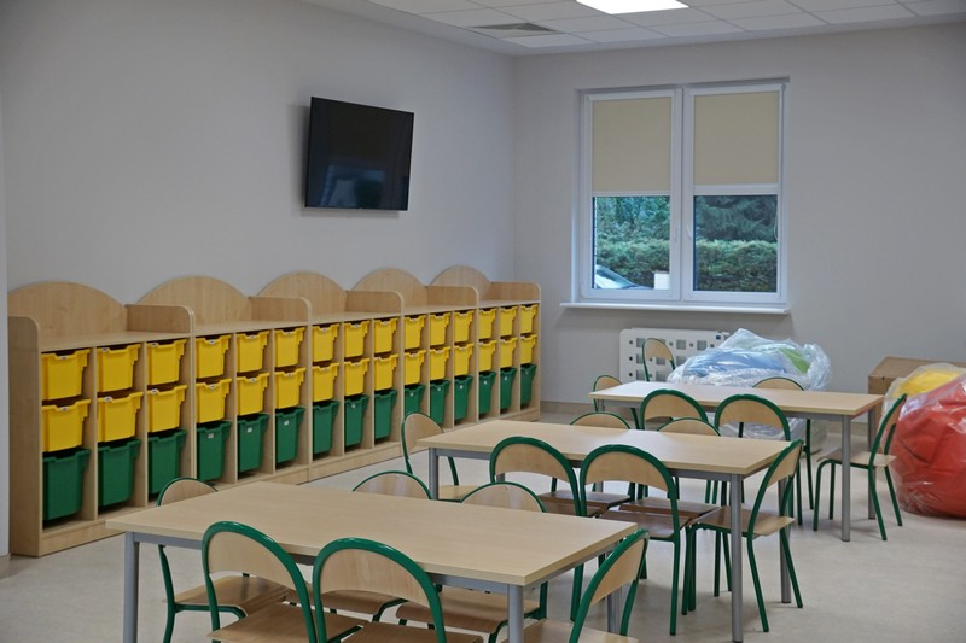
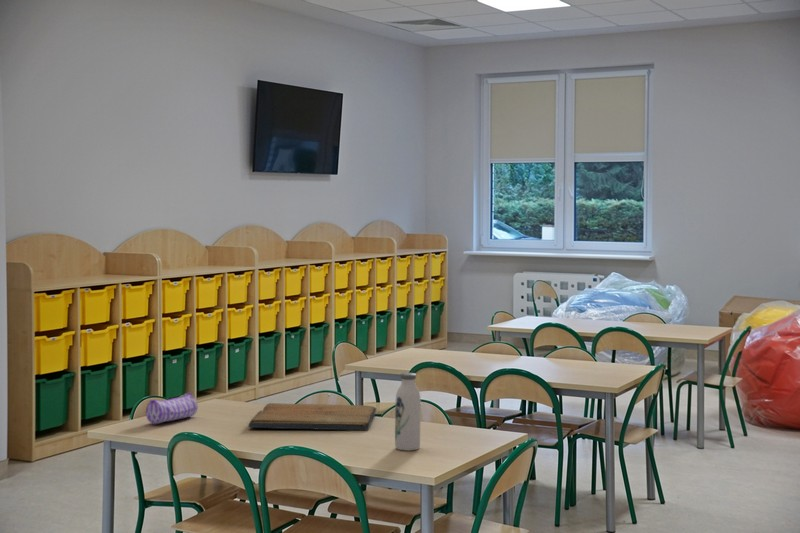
+ water bottle (407, 410)
+ religious icon (315, 415)
+ pencil case (172, 408)
